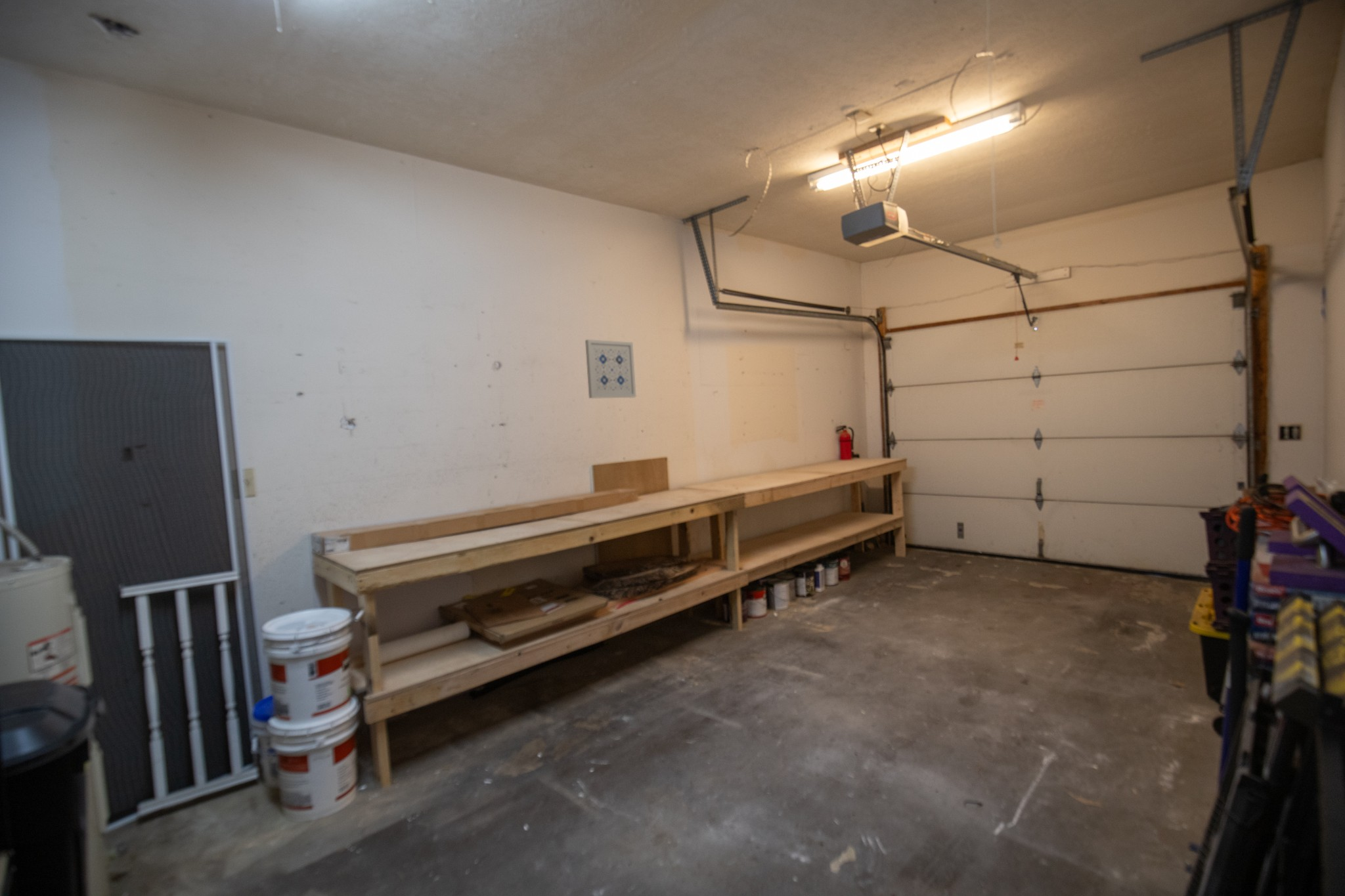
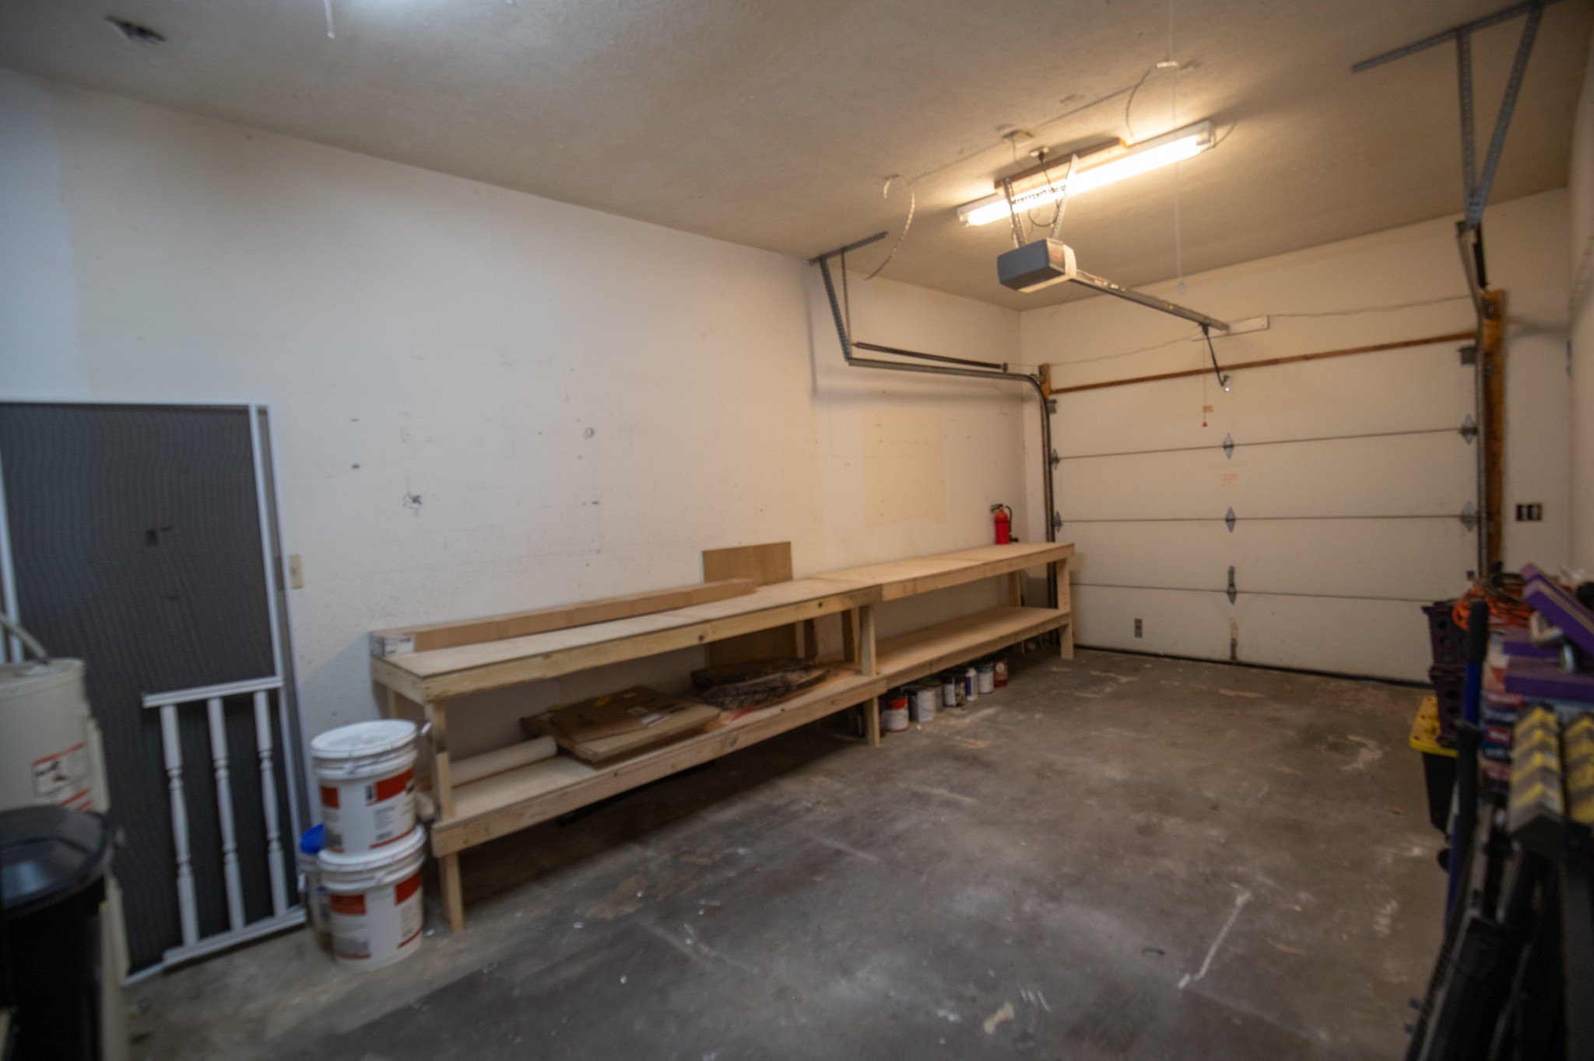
- wall art (611, 369)
